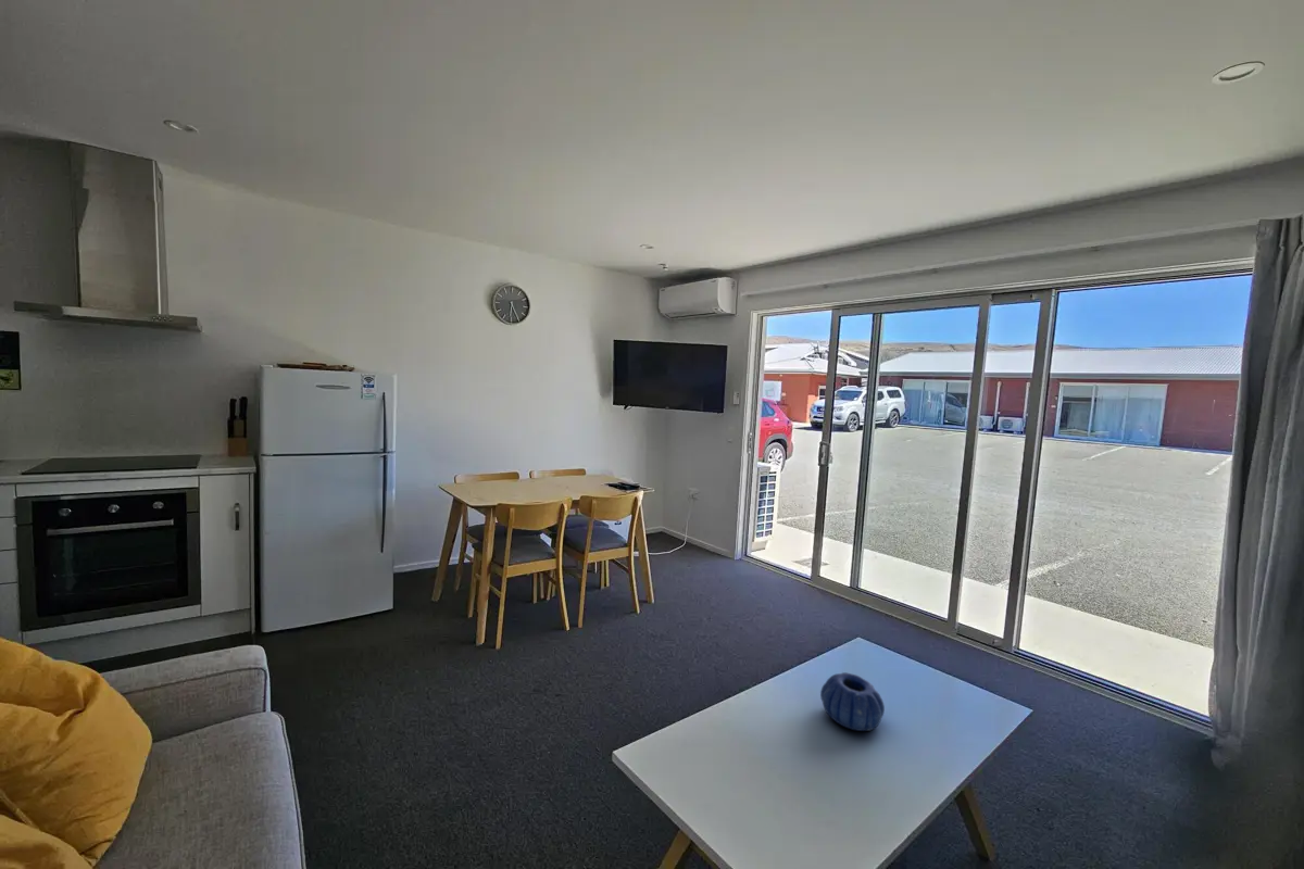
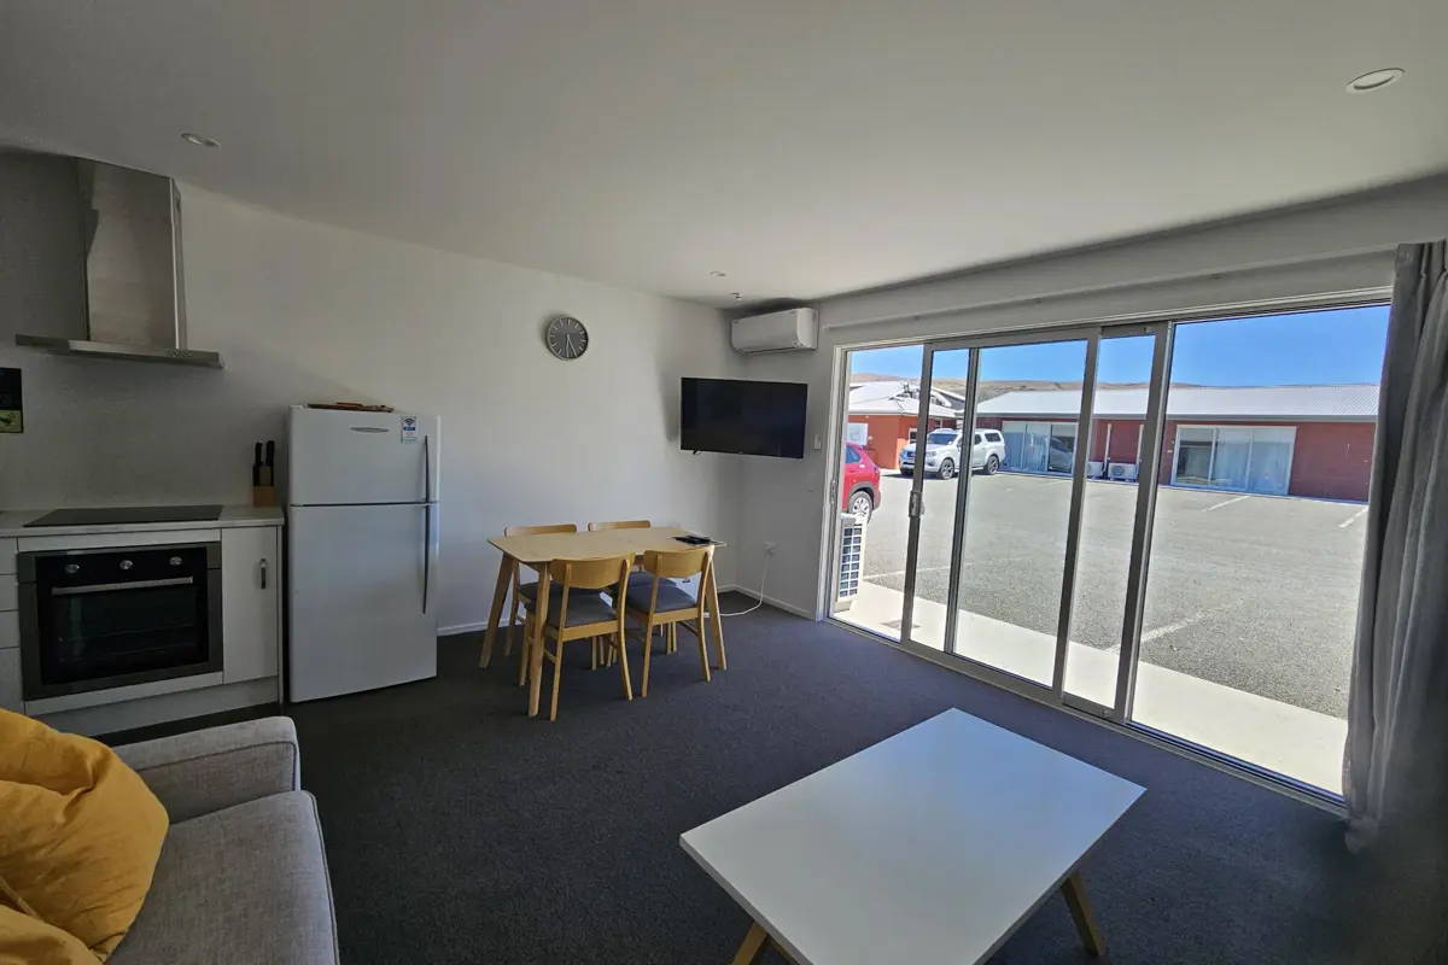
- decorative bowl (851, 700)
